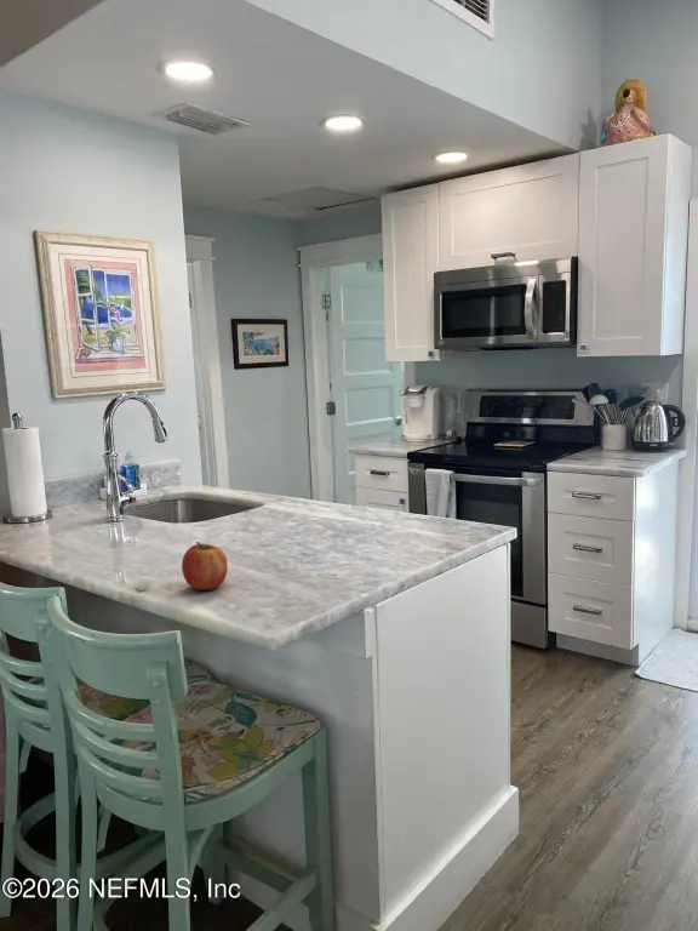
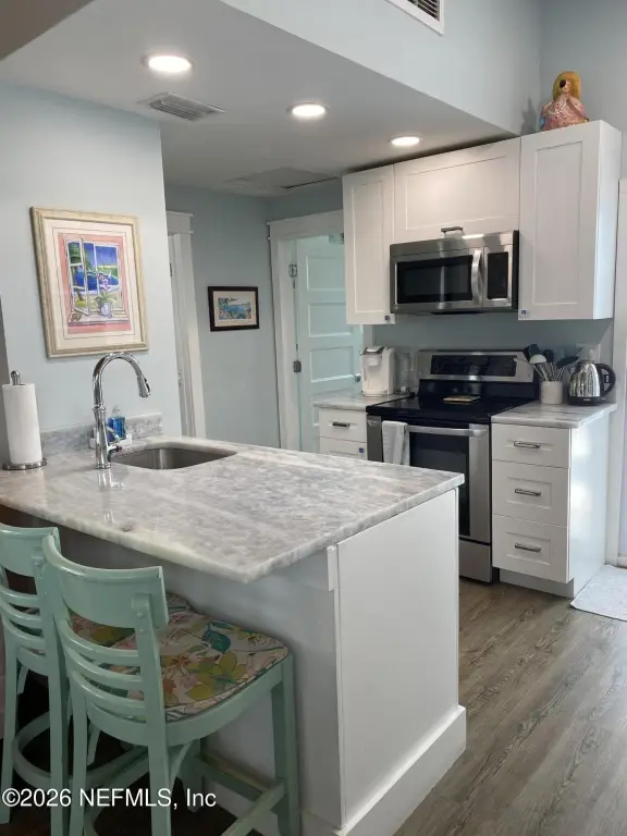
- fruit (205, 564)
